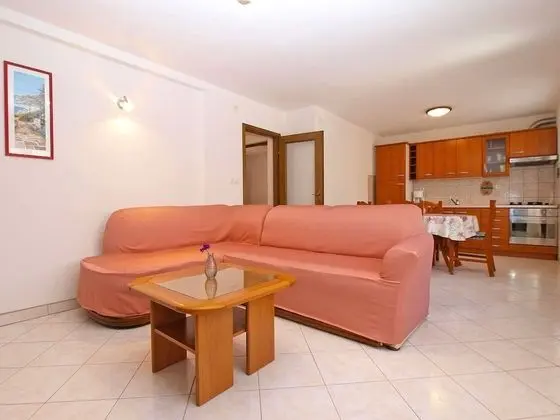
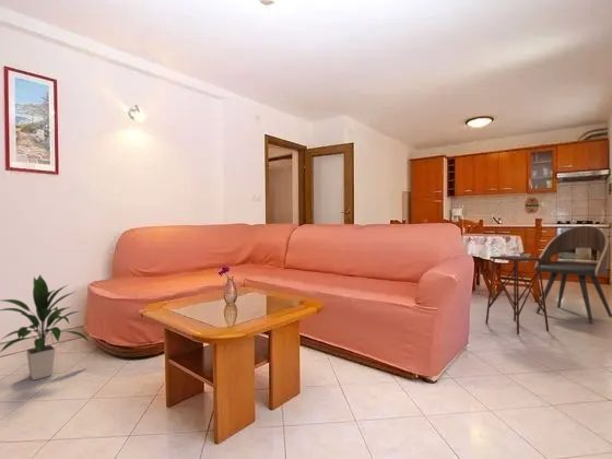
+ indoor plant (44, 325)
+ dining chair (573, 270)
+ side table (515, 292)
